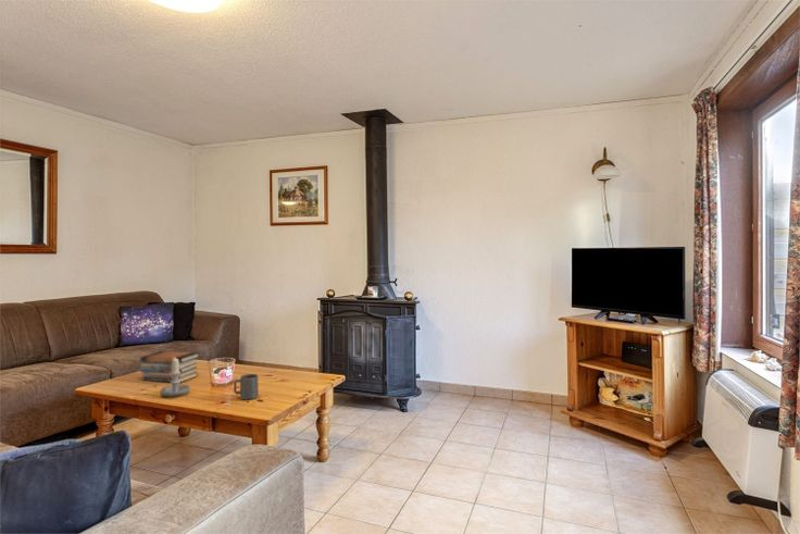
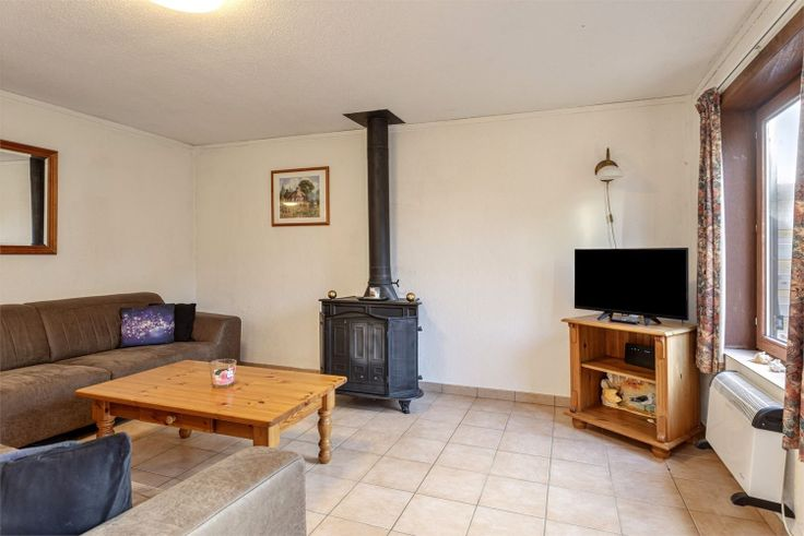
- candle (175, 375)
- book stack (170, 365)
- mug (246, 386)
